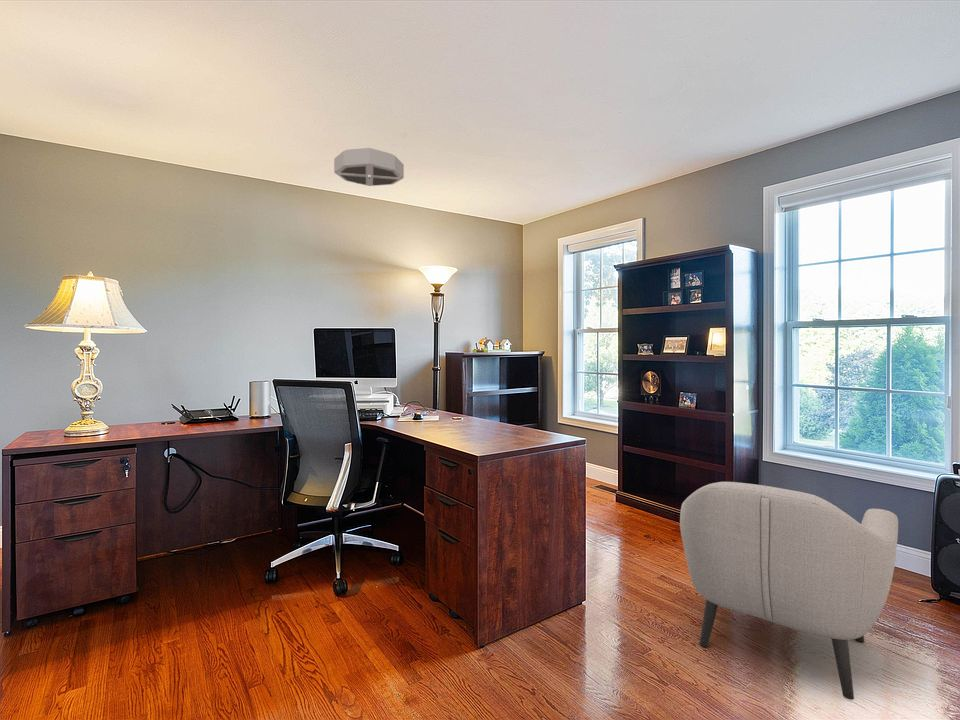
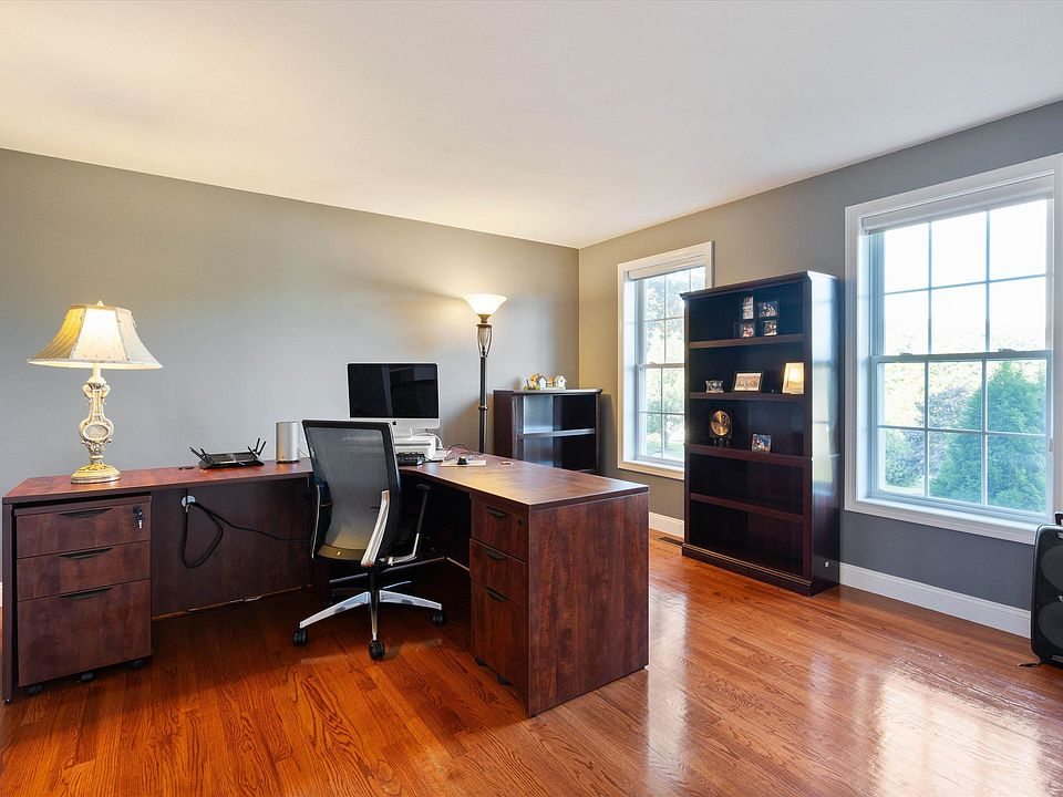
- armchair (783, 554)
- ceiling light (369, 168)
